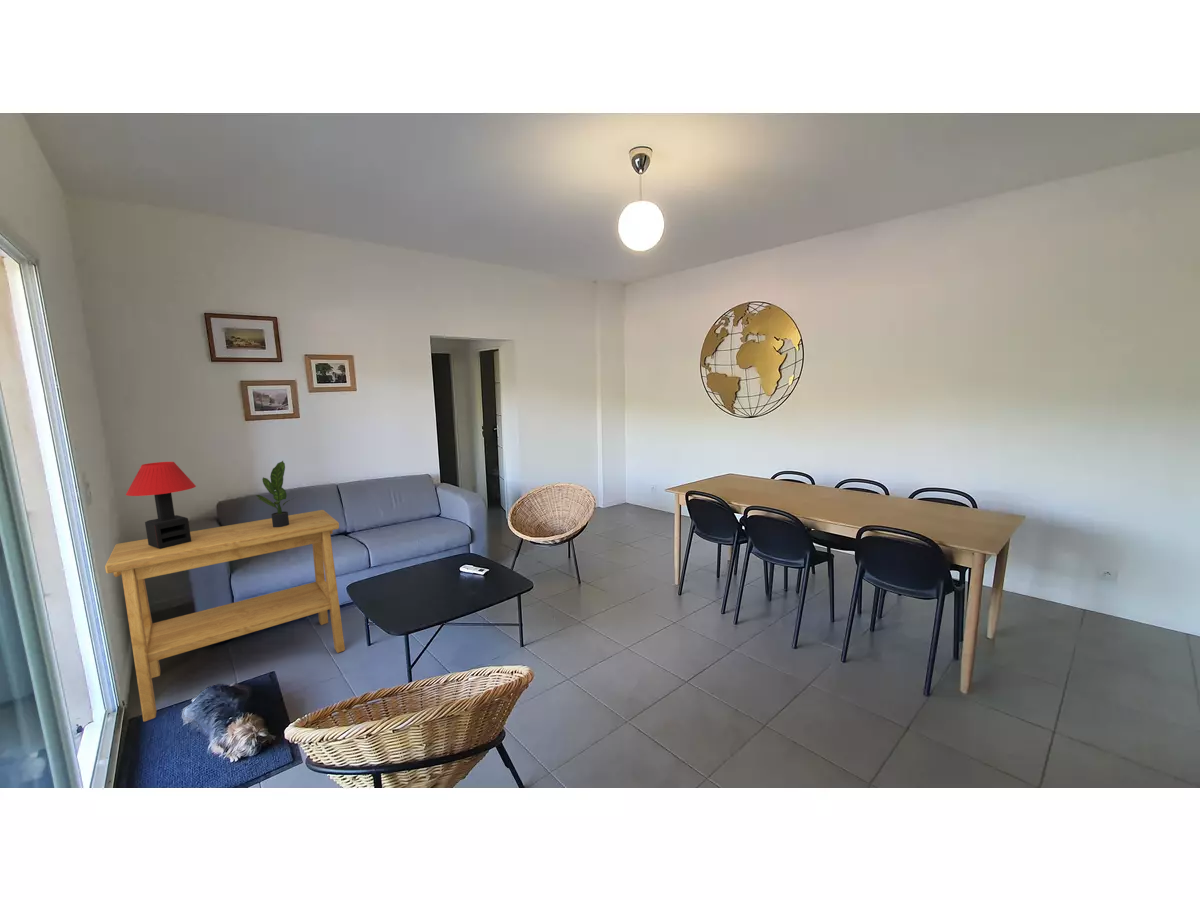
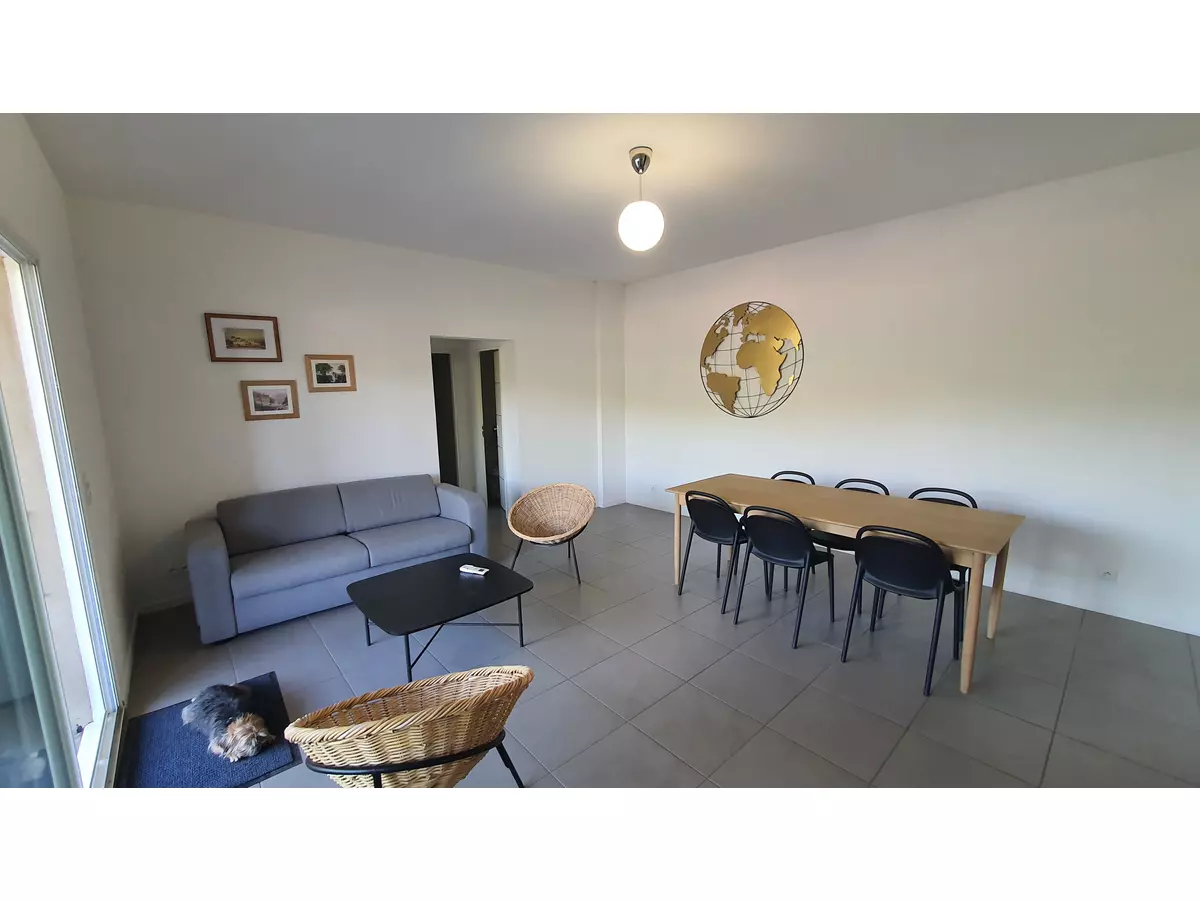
- table lamp (164, 503)
- potted plant (277, 493)
- side table (242, 600)
